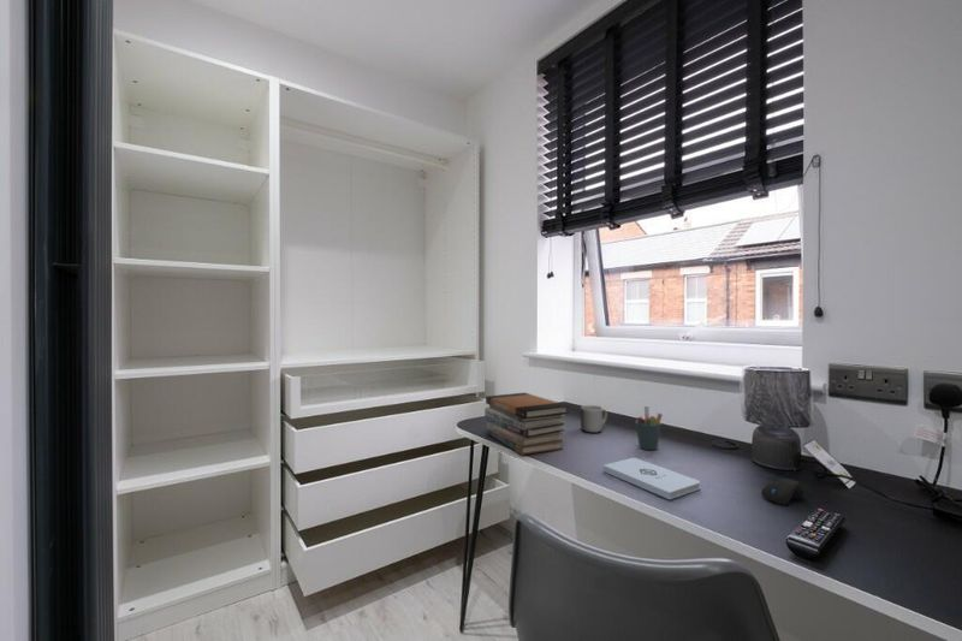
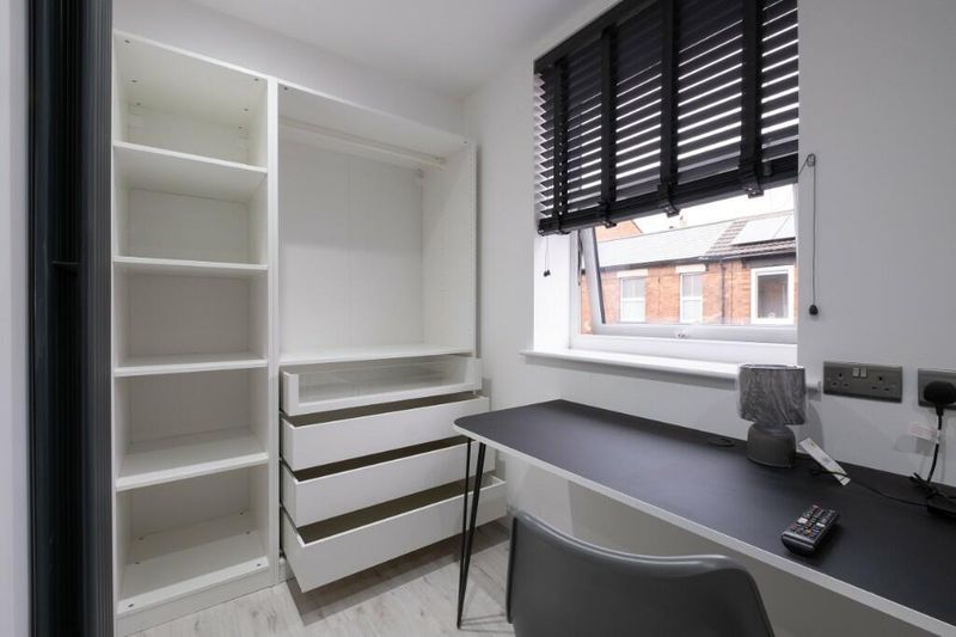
- notepad (649, 475)
- computer mouse (783, 489)
- pen holder (648, 428)
- mug (595, 417)
- book stack (523, 420)
